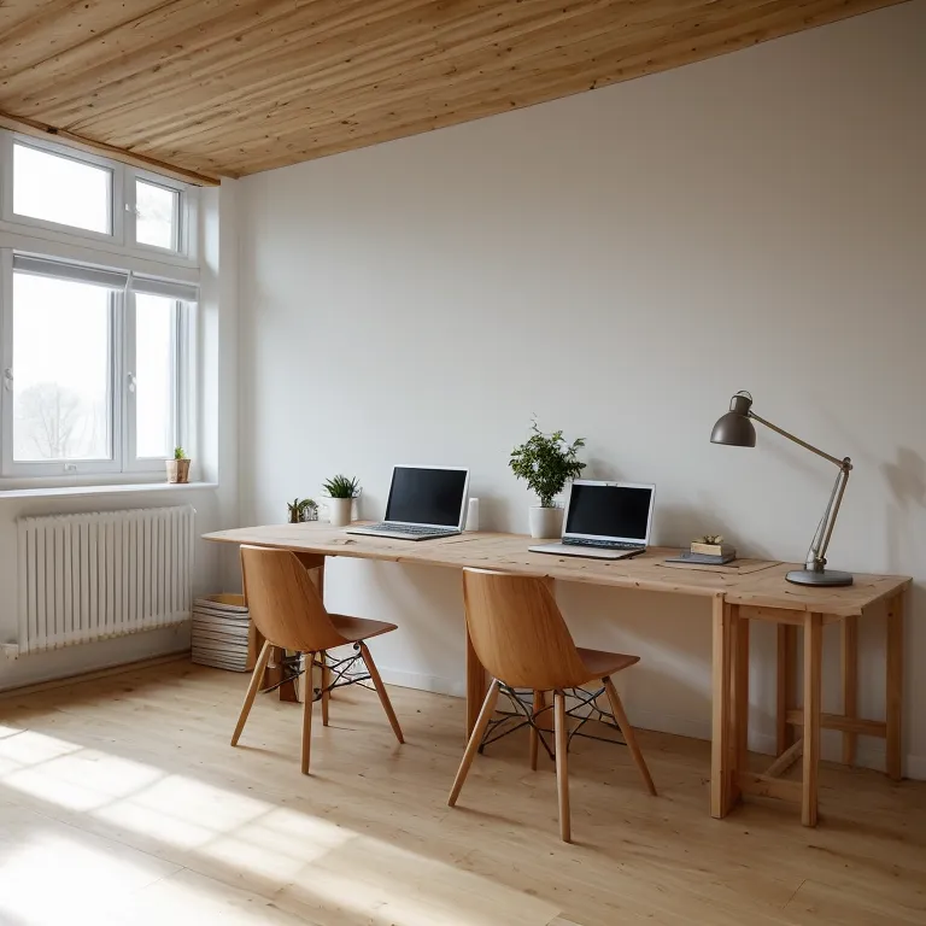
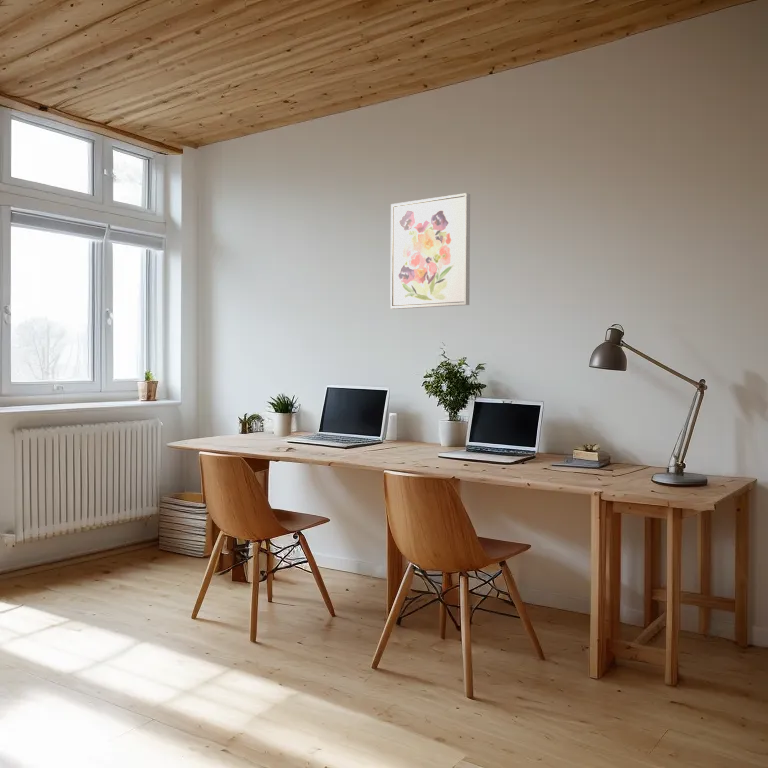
+ wall art (429, 253)
